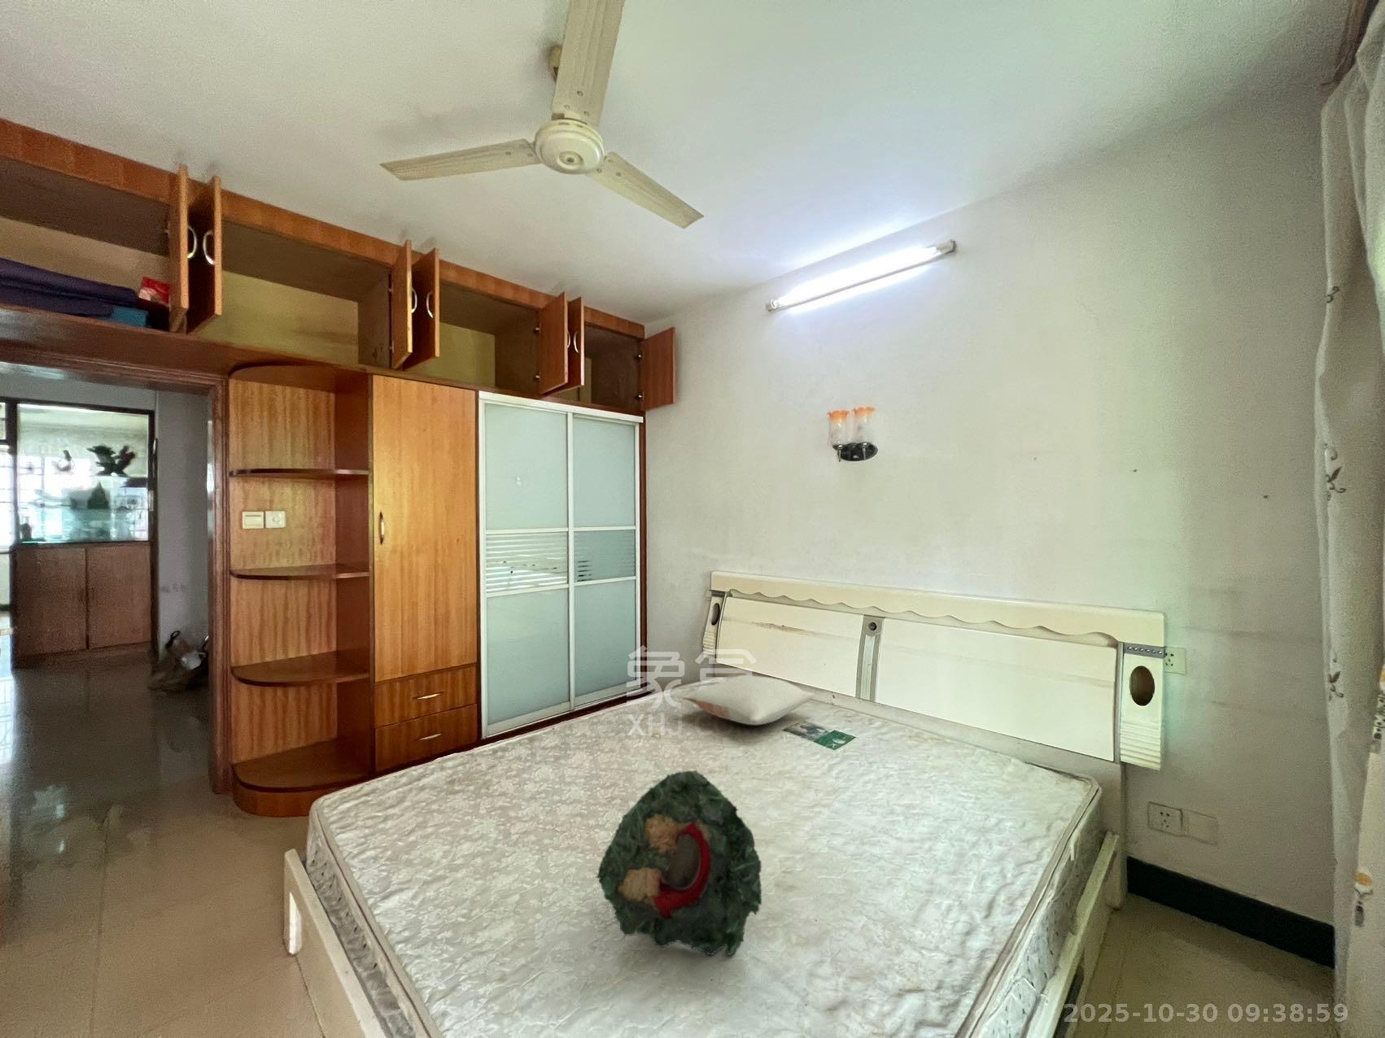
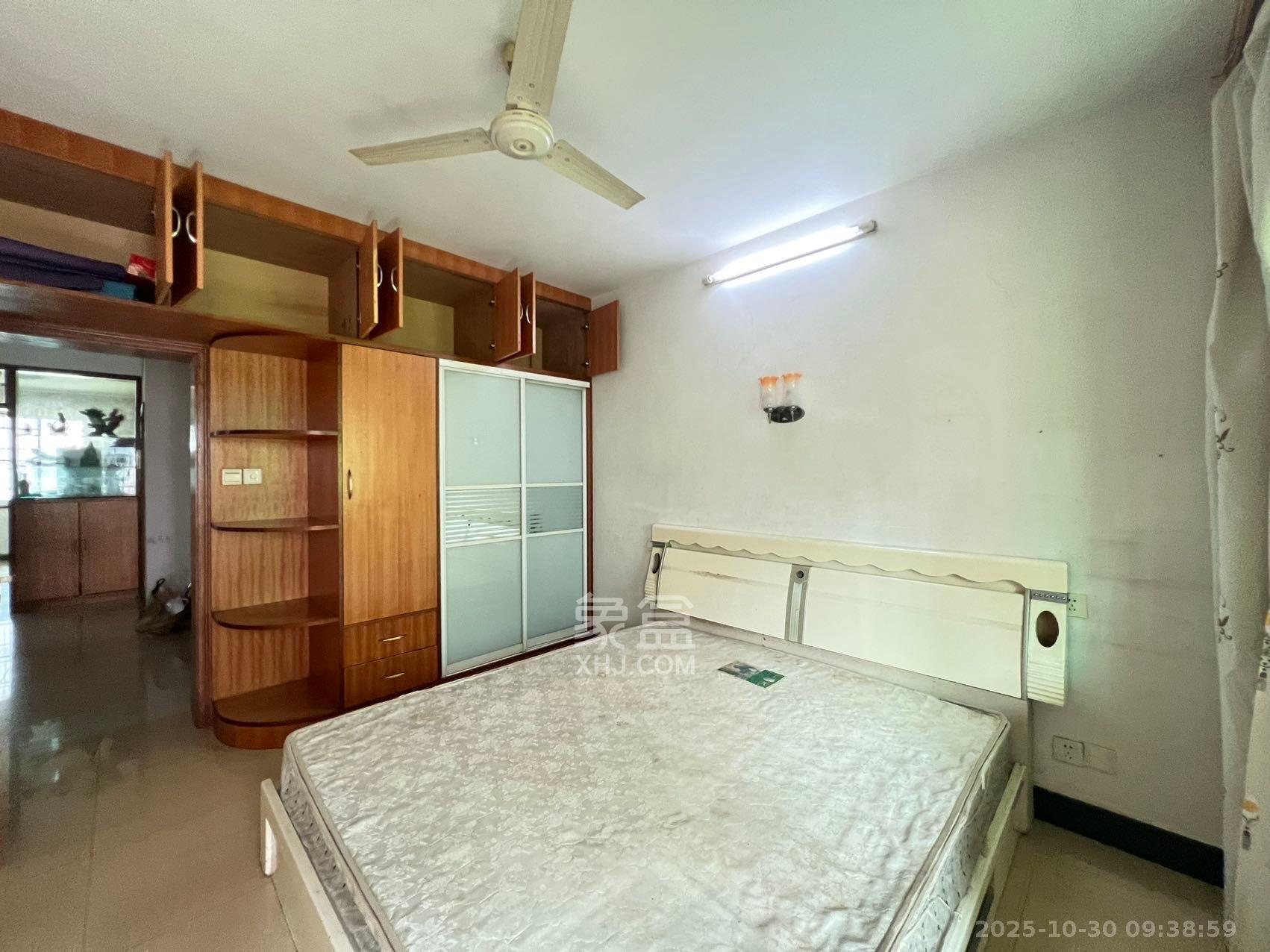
- teddy bear (684, 841)
- pillow (748, 697)
